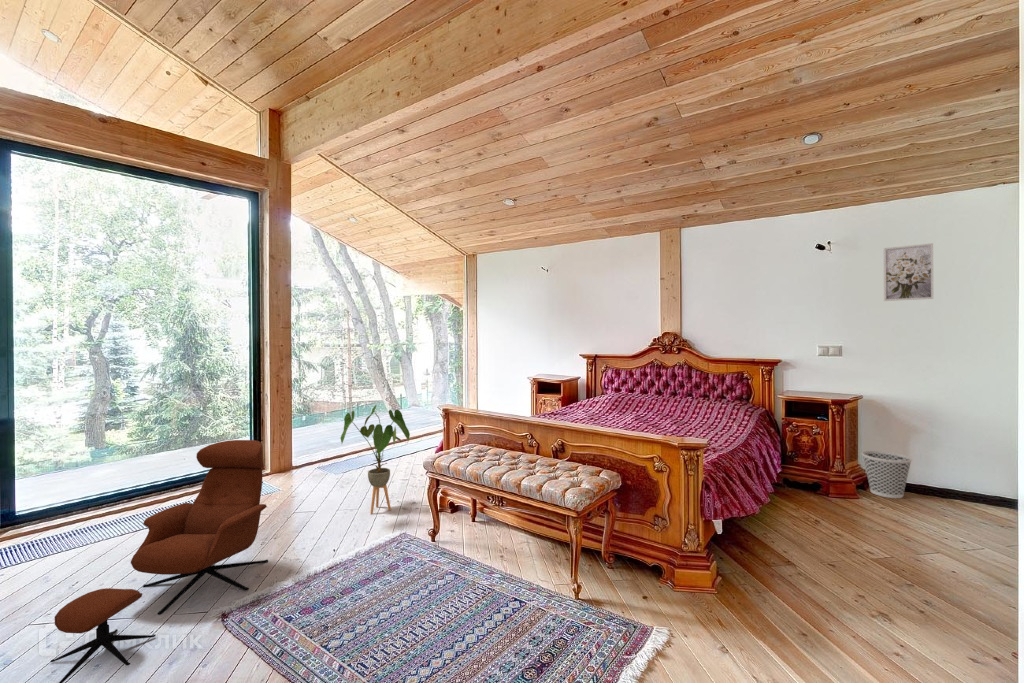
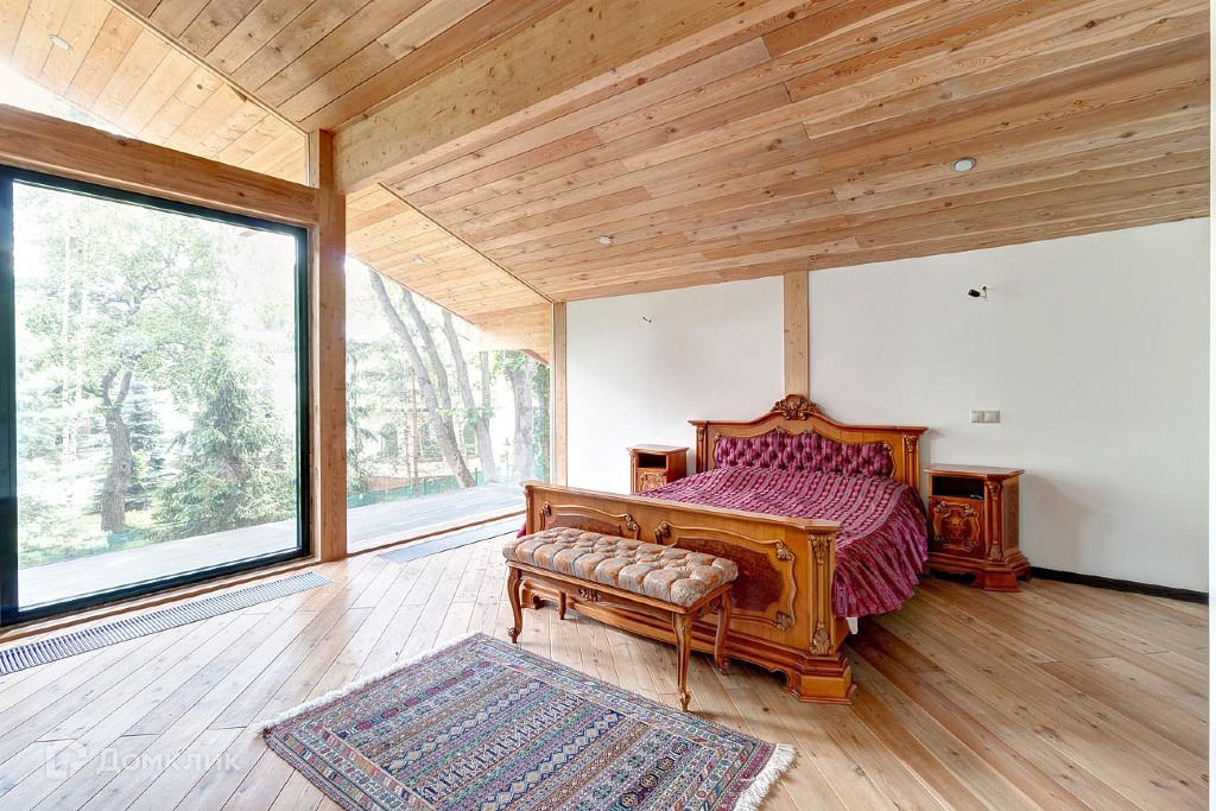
- armchair (172, 534)
- house plant (381, 459)
- wastebasket (886, 474)
- wall art (907, 272)
